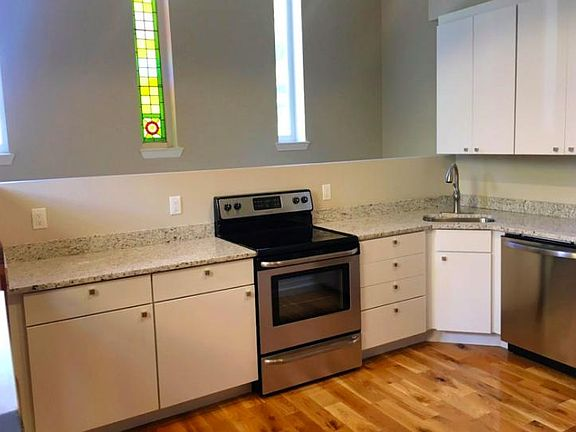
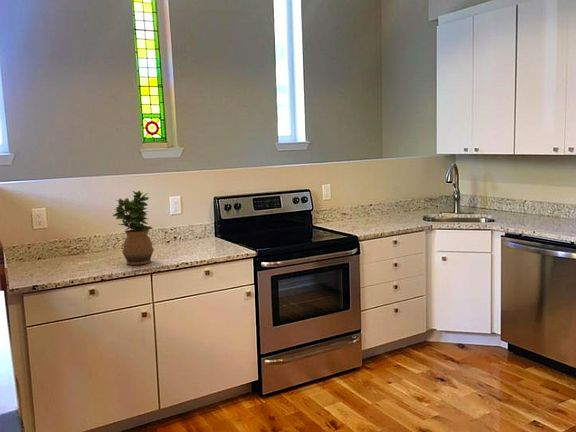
+ potted plant (133, 226)
